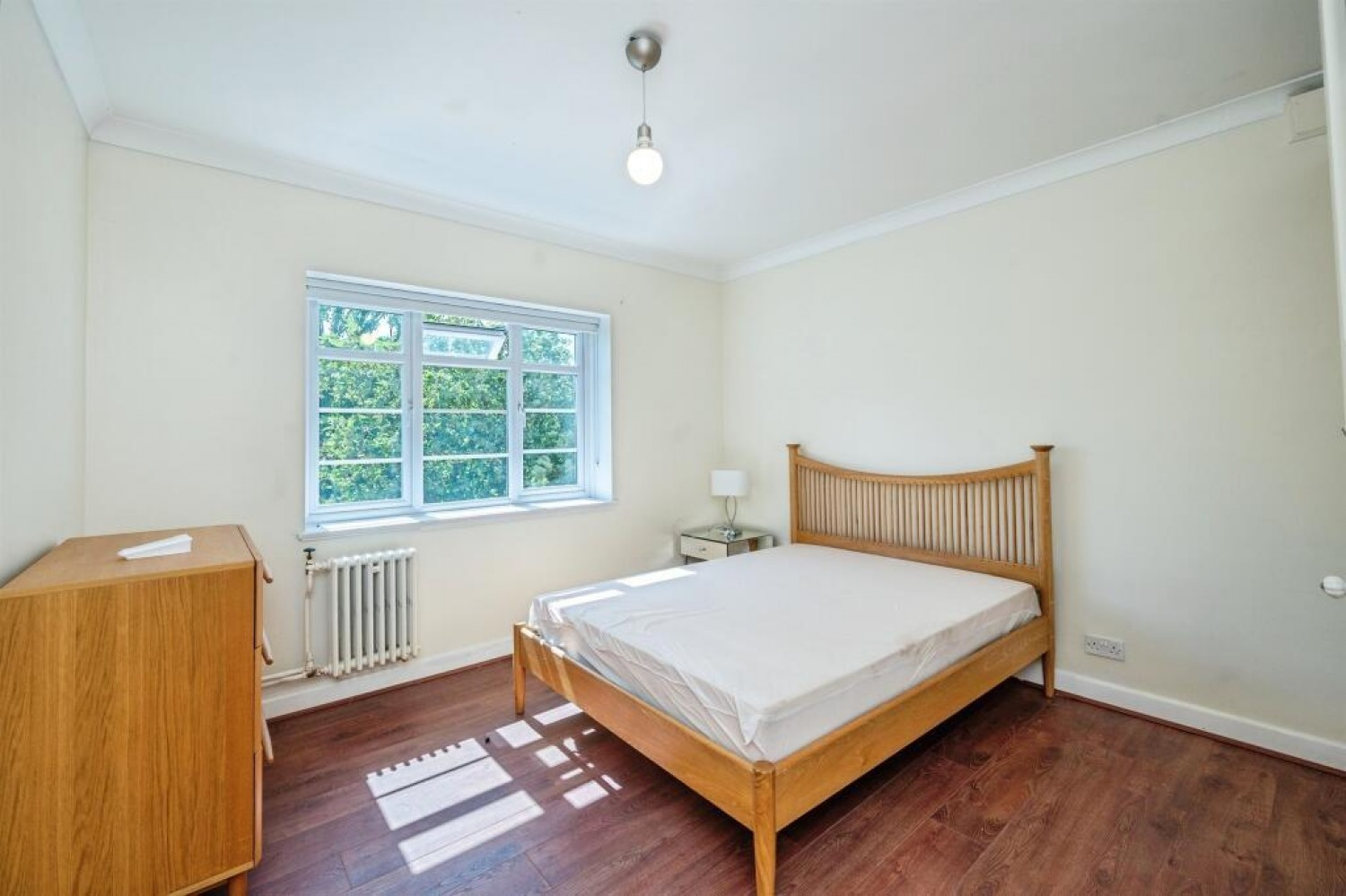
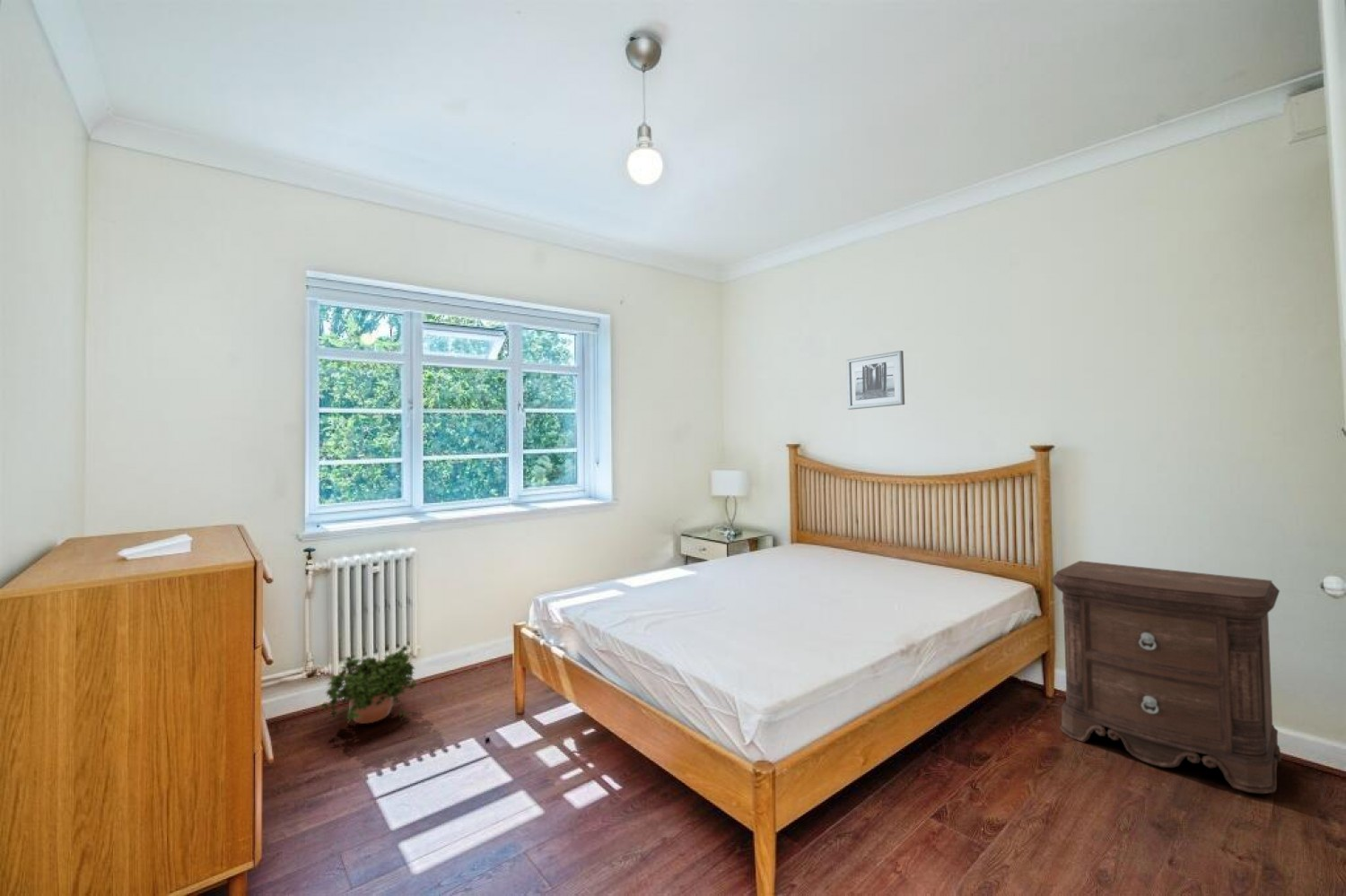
+ potted plant (370, 687)
+ nightstand (1158, 662)
+ wall art (874, 381)
